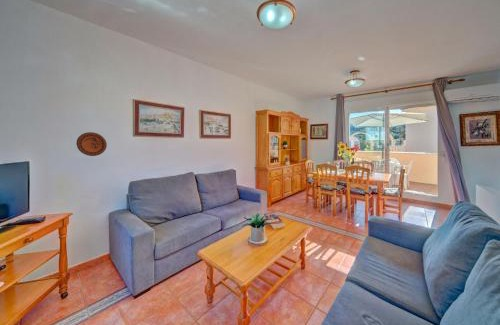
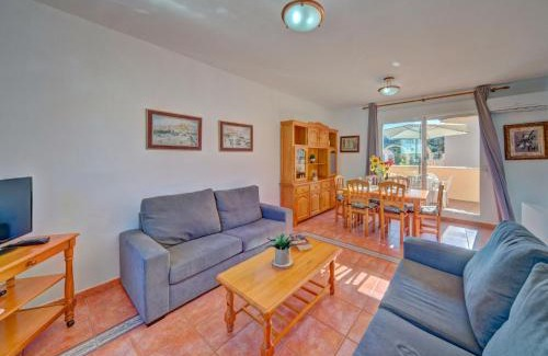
- decorative plate (92, 144)
